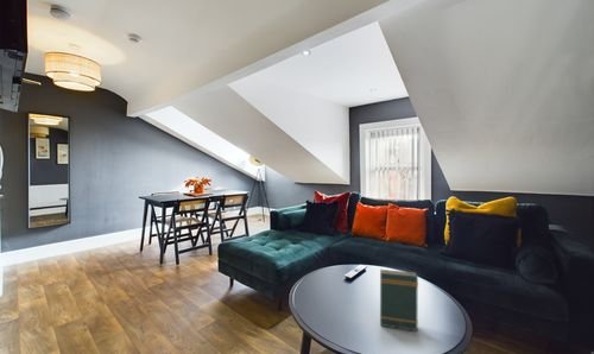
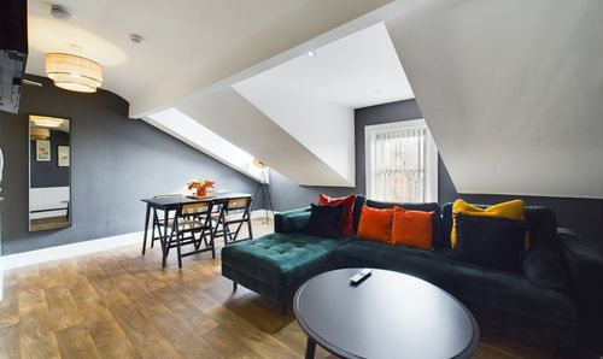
- book (398, 298)
